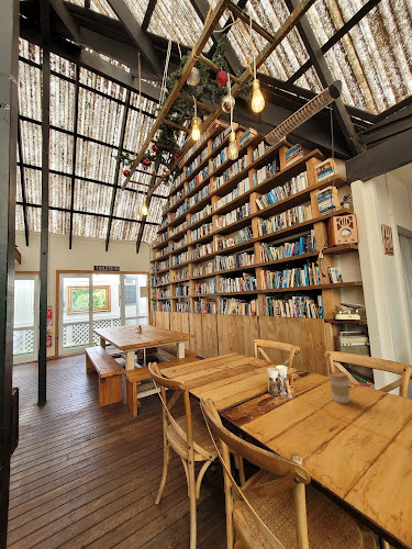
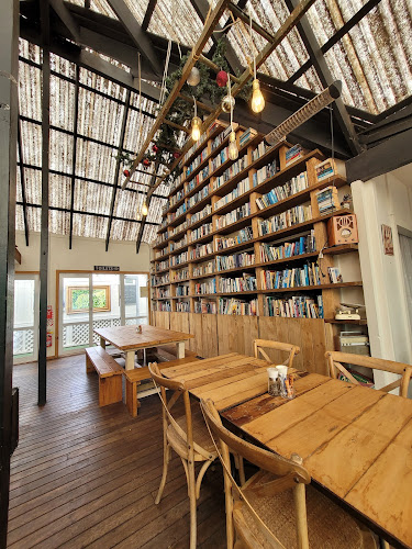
- coffee cup (339, 386)
